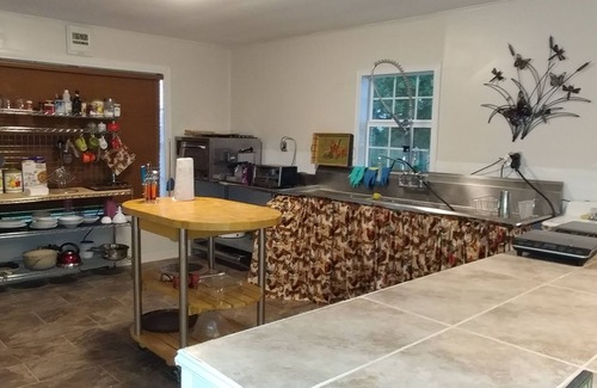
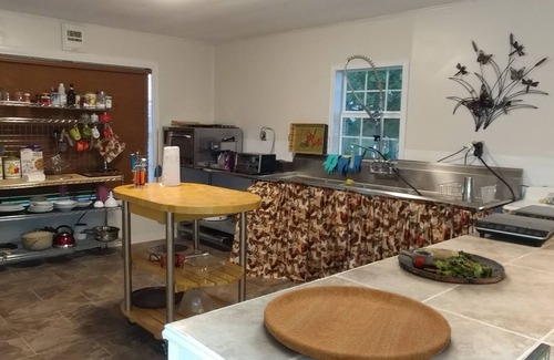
+ cutting board (353, 320)
+ dinner plate (450, 256)
